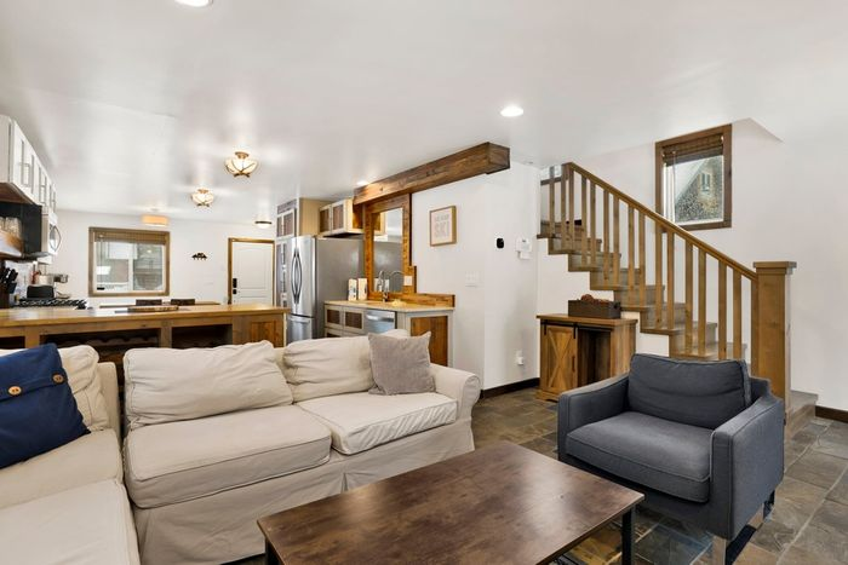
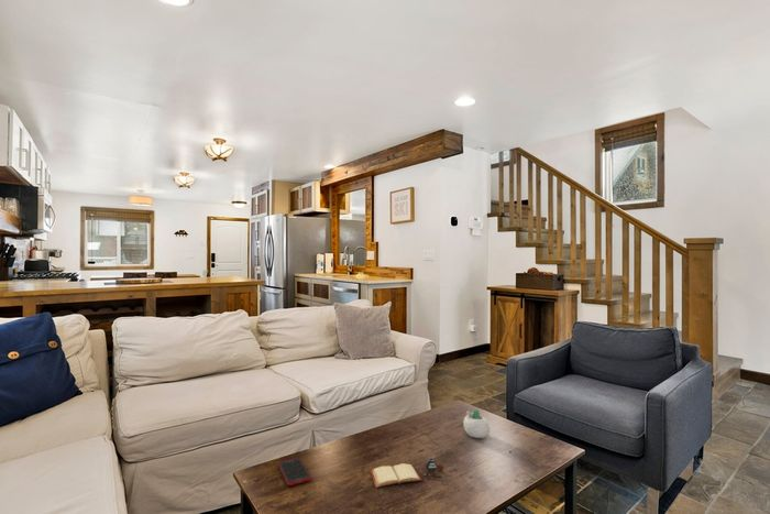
+ book (408, 468)
+ succulent planter (475, 422)
+ cell phone (294, 470)
